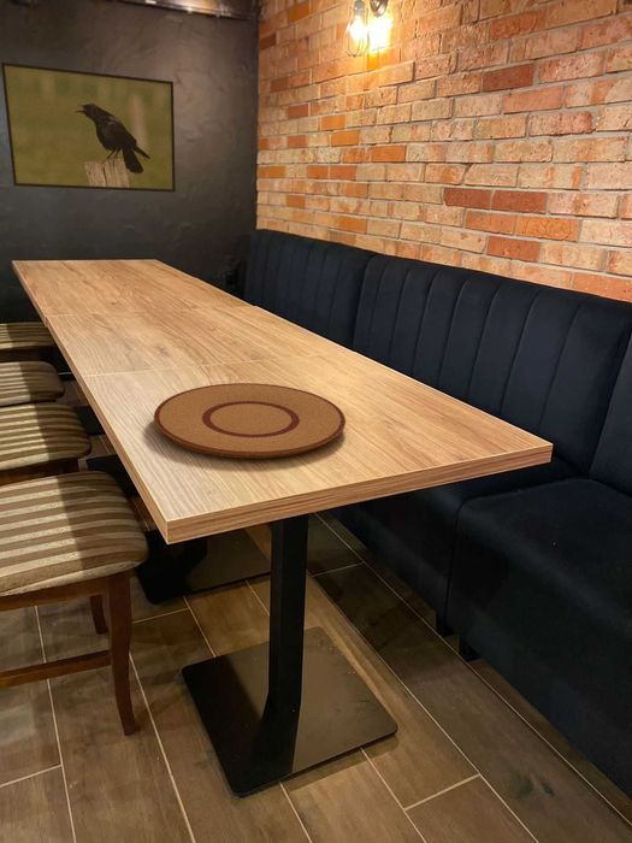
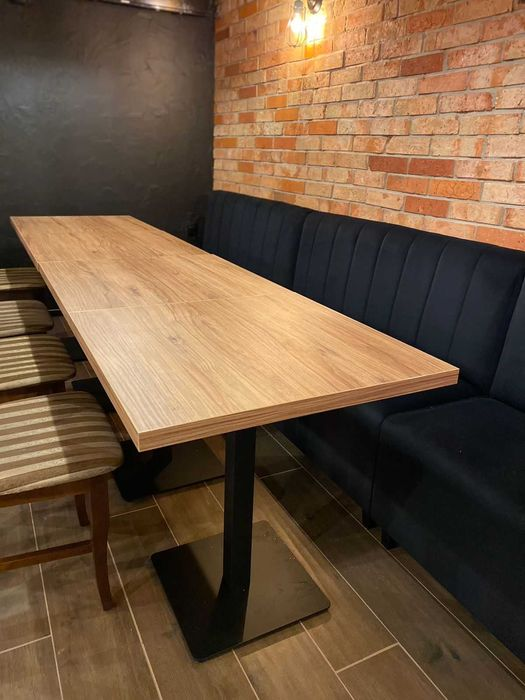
- plate (250, 418)
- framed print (95, 132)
